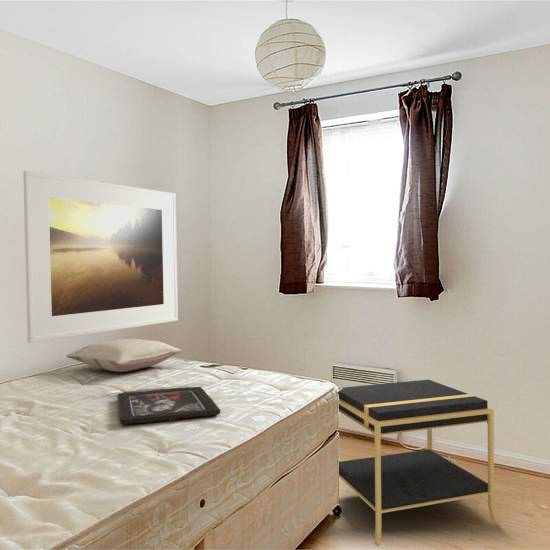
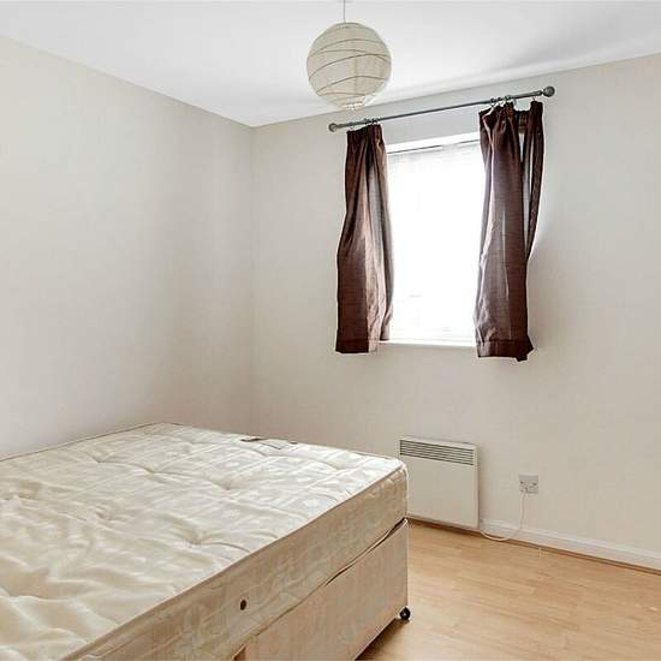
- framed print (112, 257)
- religious icon (165, 404)
- pillow (125, 354)
- nightstand (407, 452)
